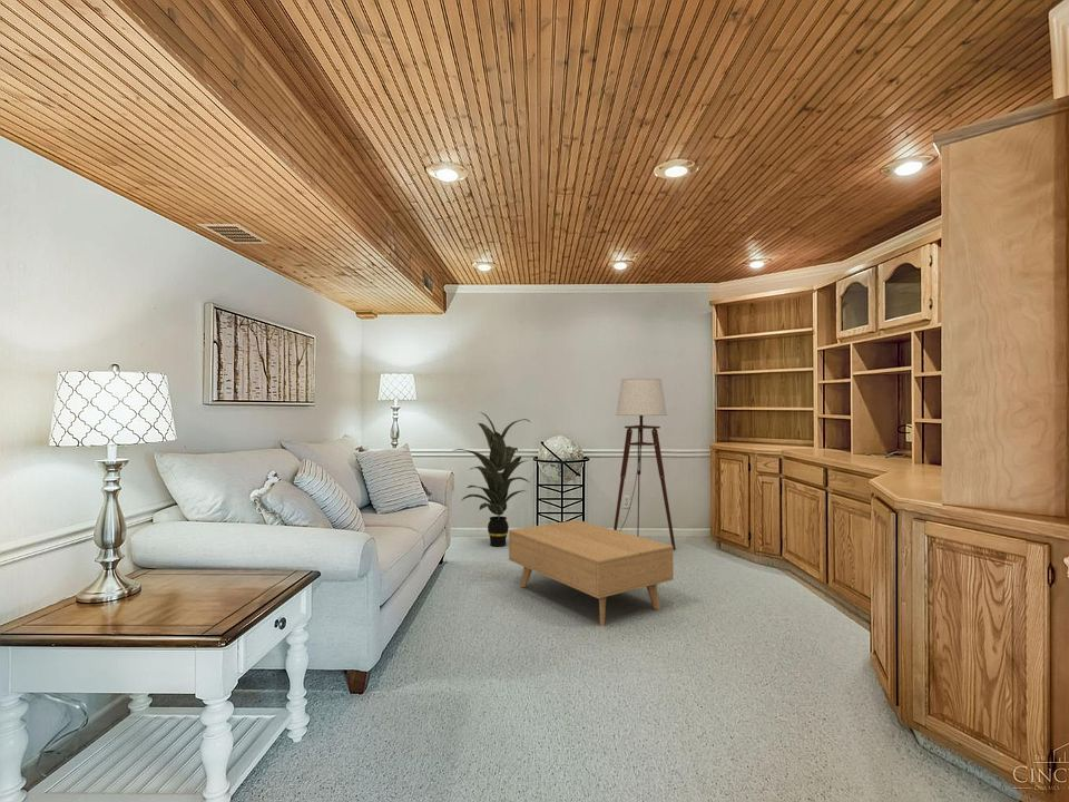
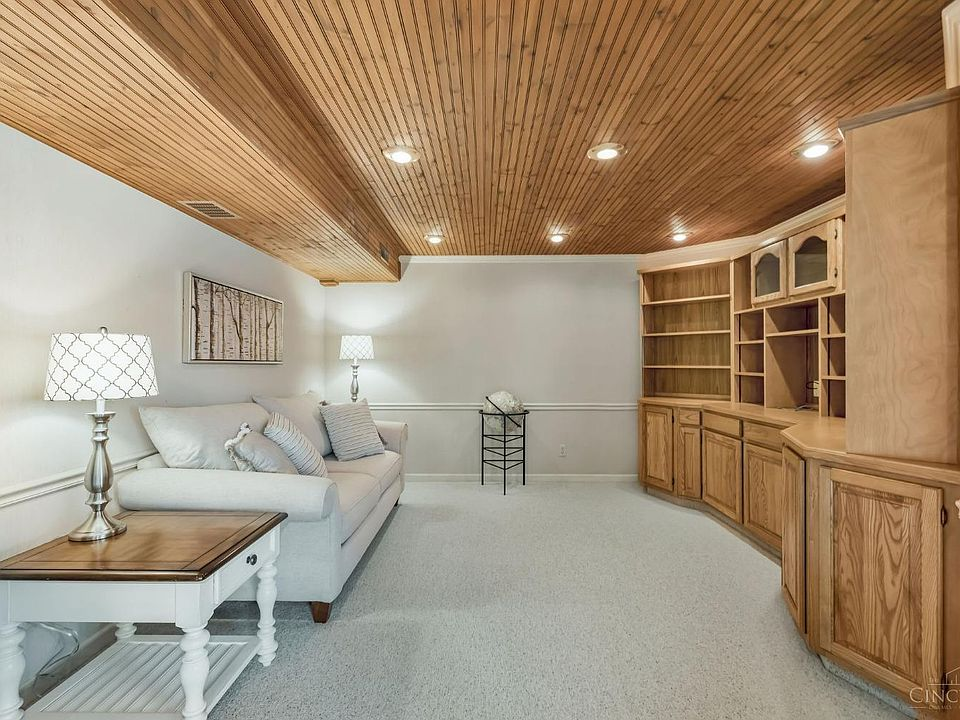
- indoor plant (493, 478)
- coffee table (586, 567)
- floor lamp (627, 461)
